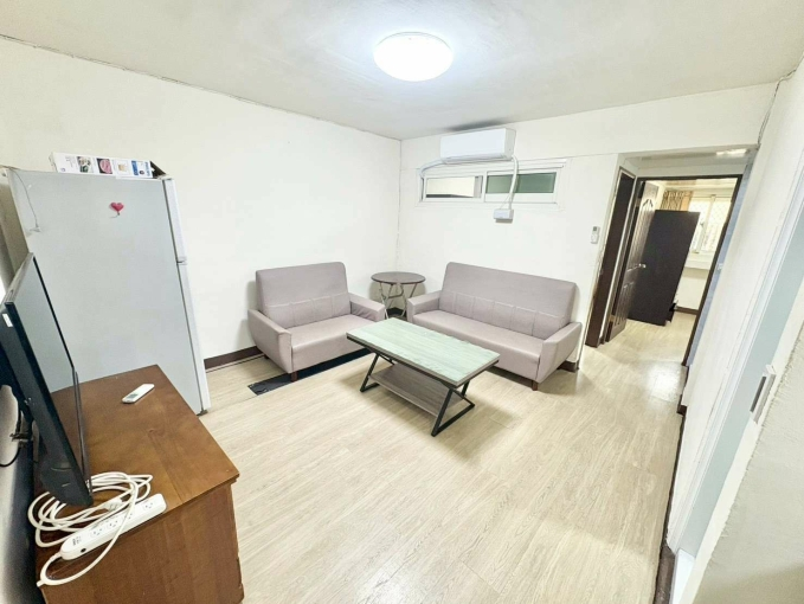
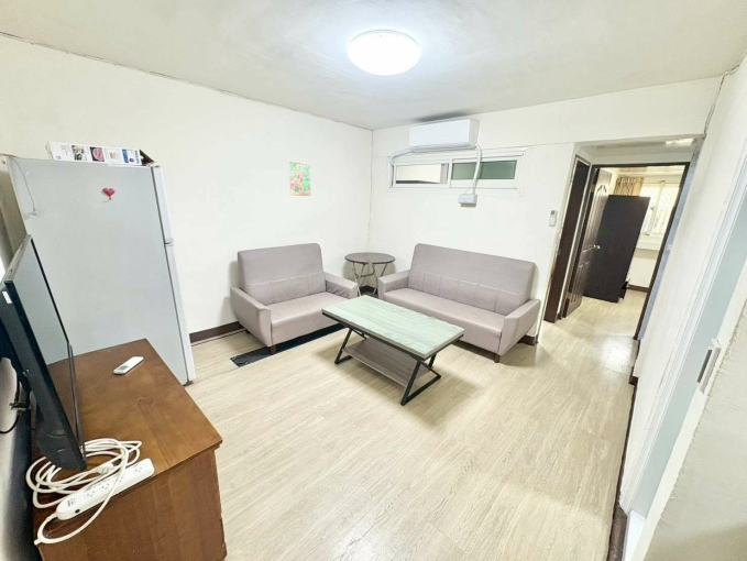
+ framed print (299, 179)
